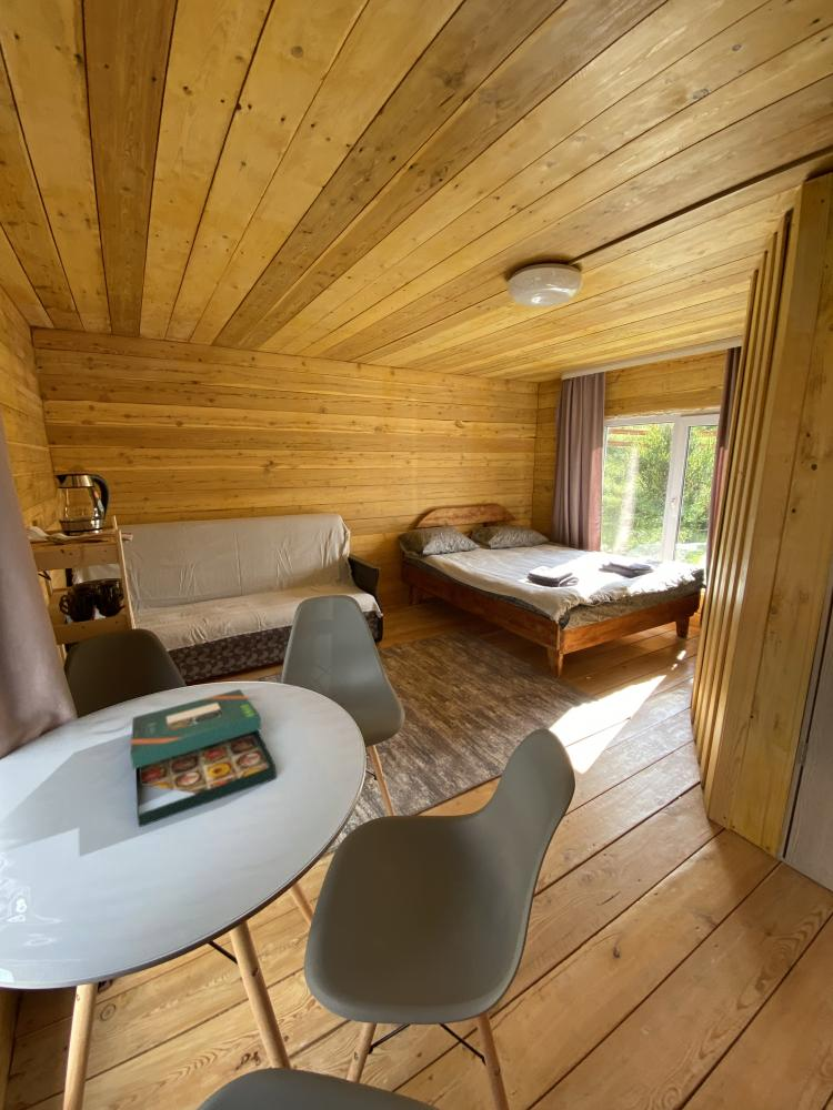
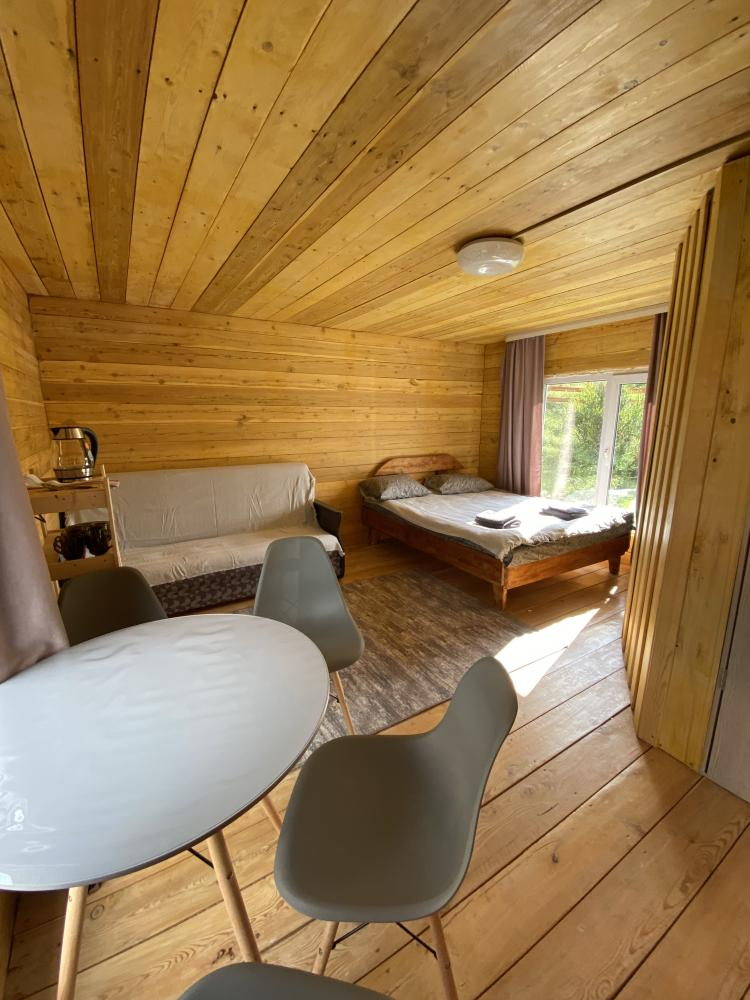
- board game (198, 735)
